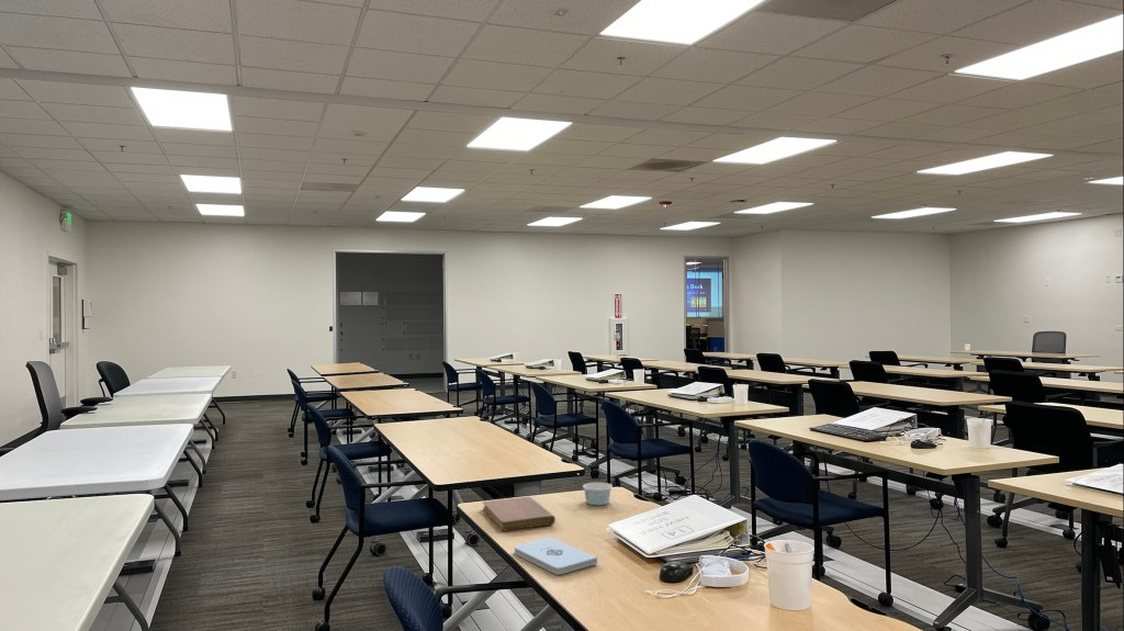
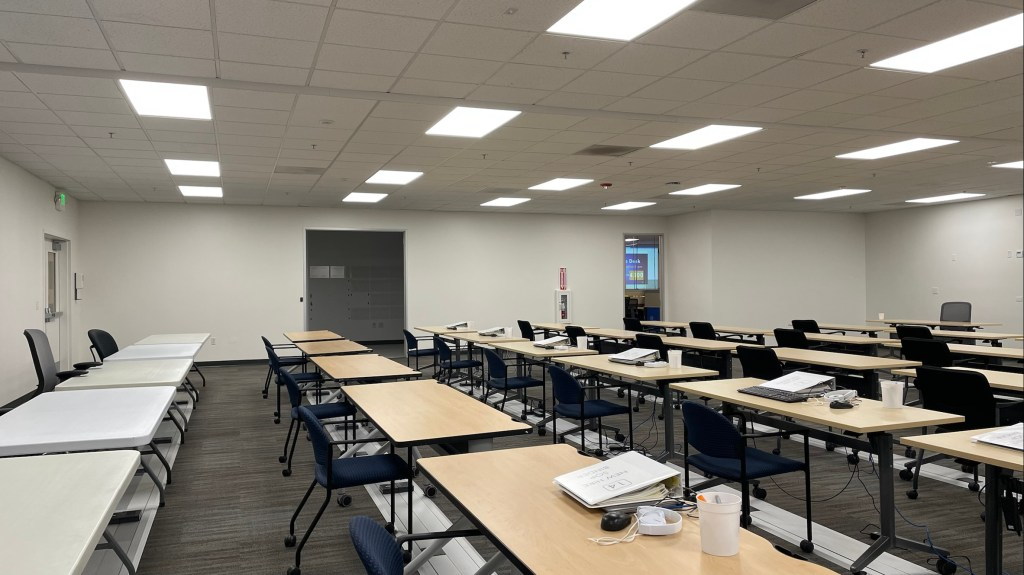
- notebook (517, 511)
- notepad (553, 554)
- paper cup (597, 494)
